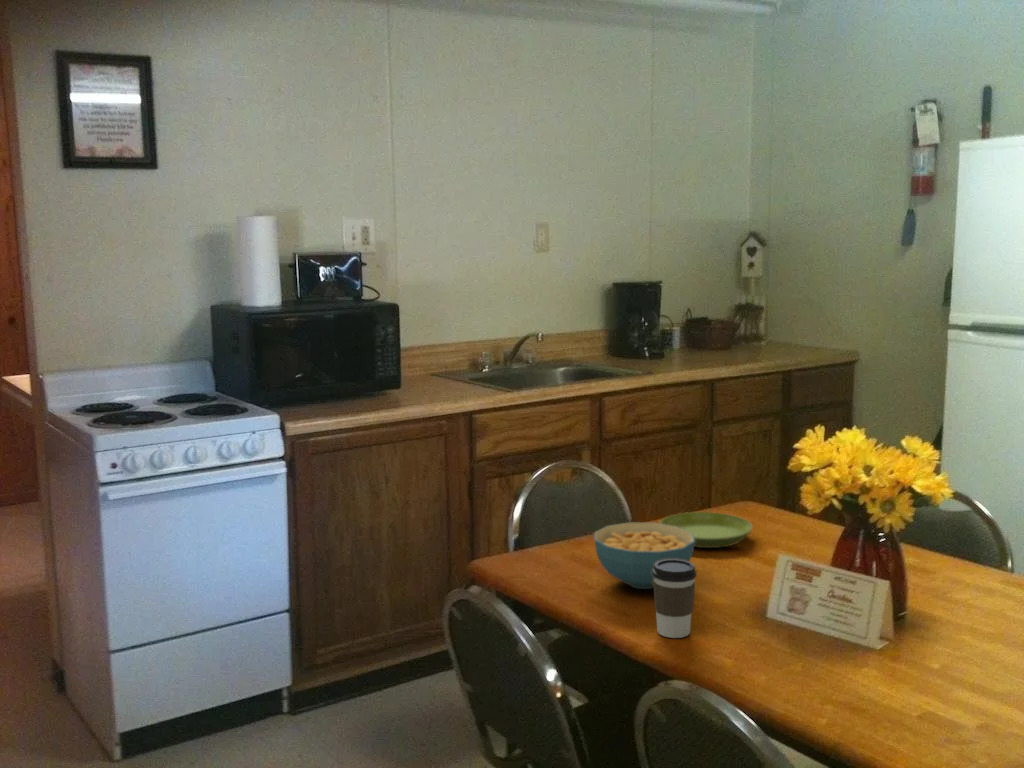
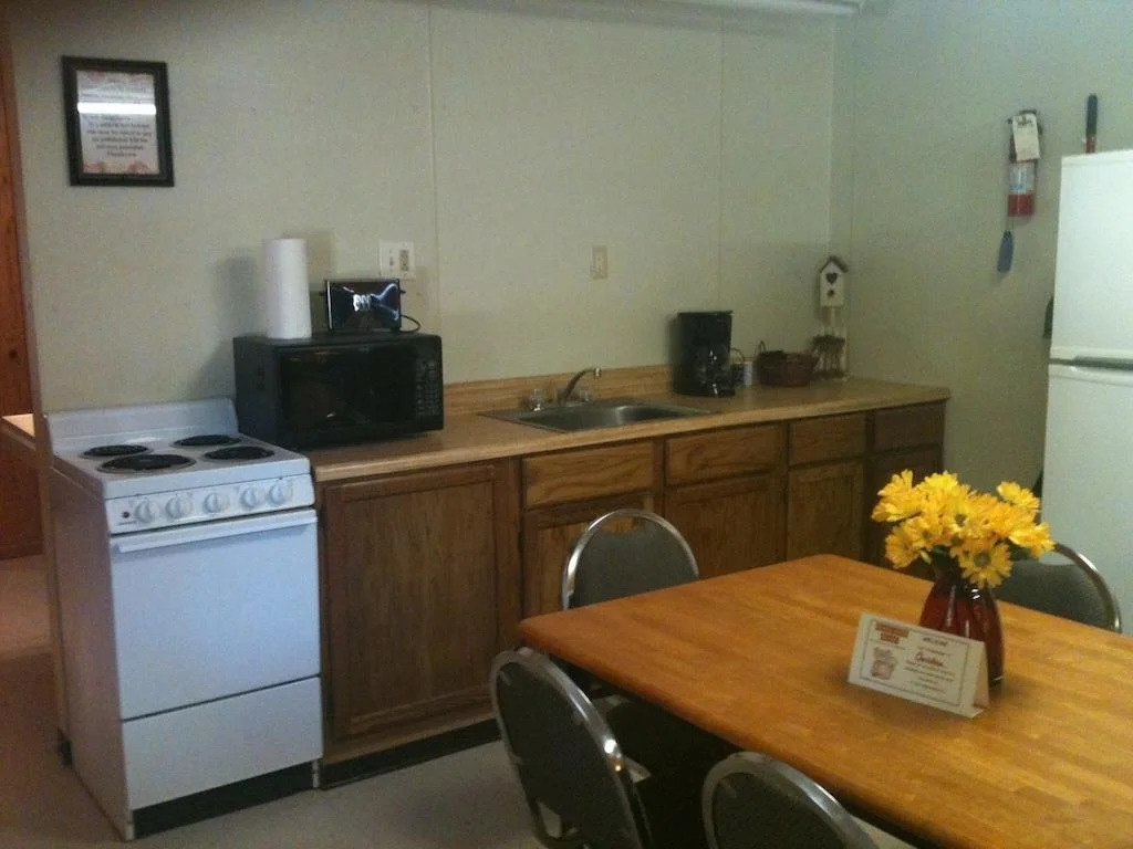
- cereal bowl (643, 560)
- saucer (705, 530)
- coffee cup (673, 598)
